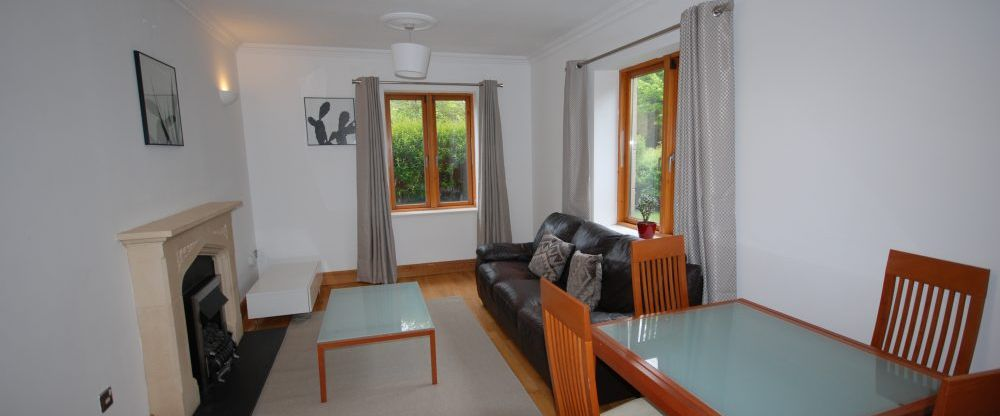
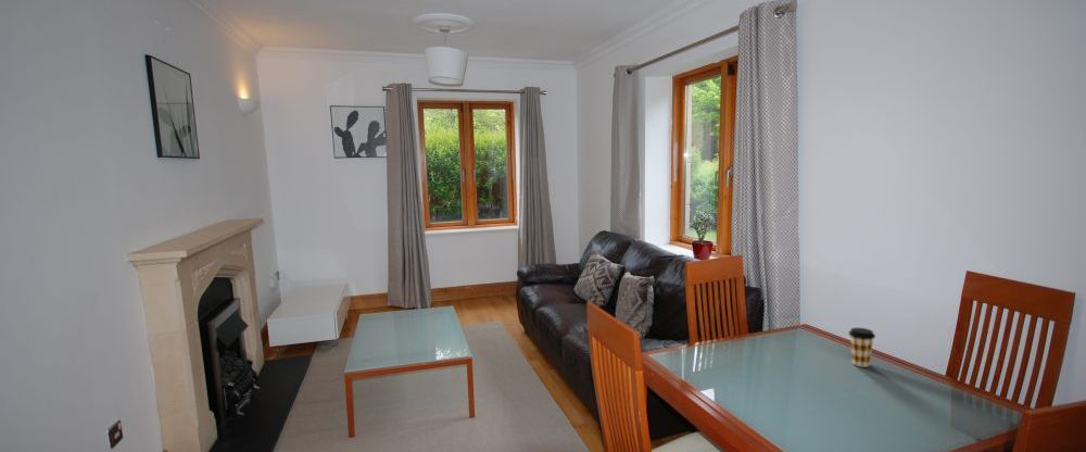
+ coffee cup (861, 347)
